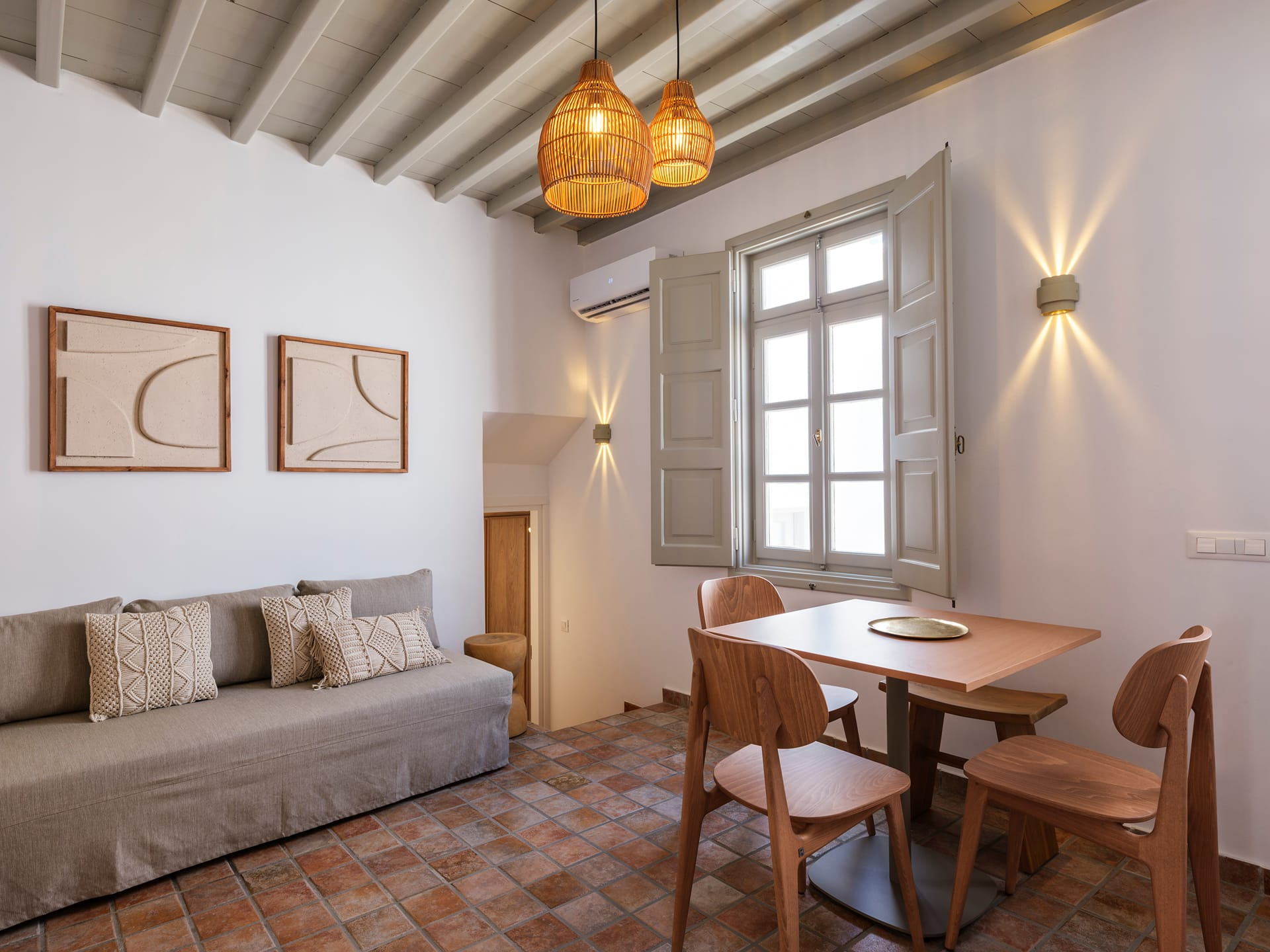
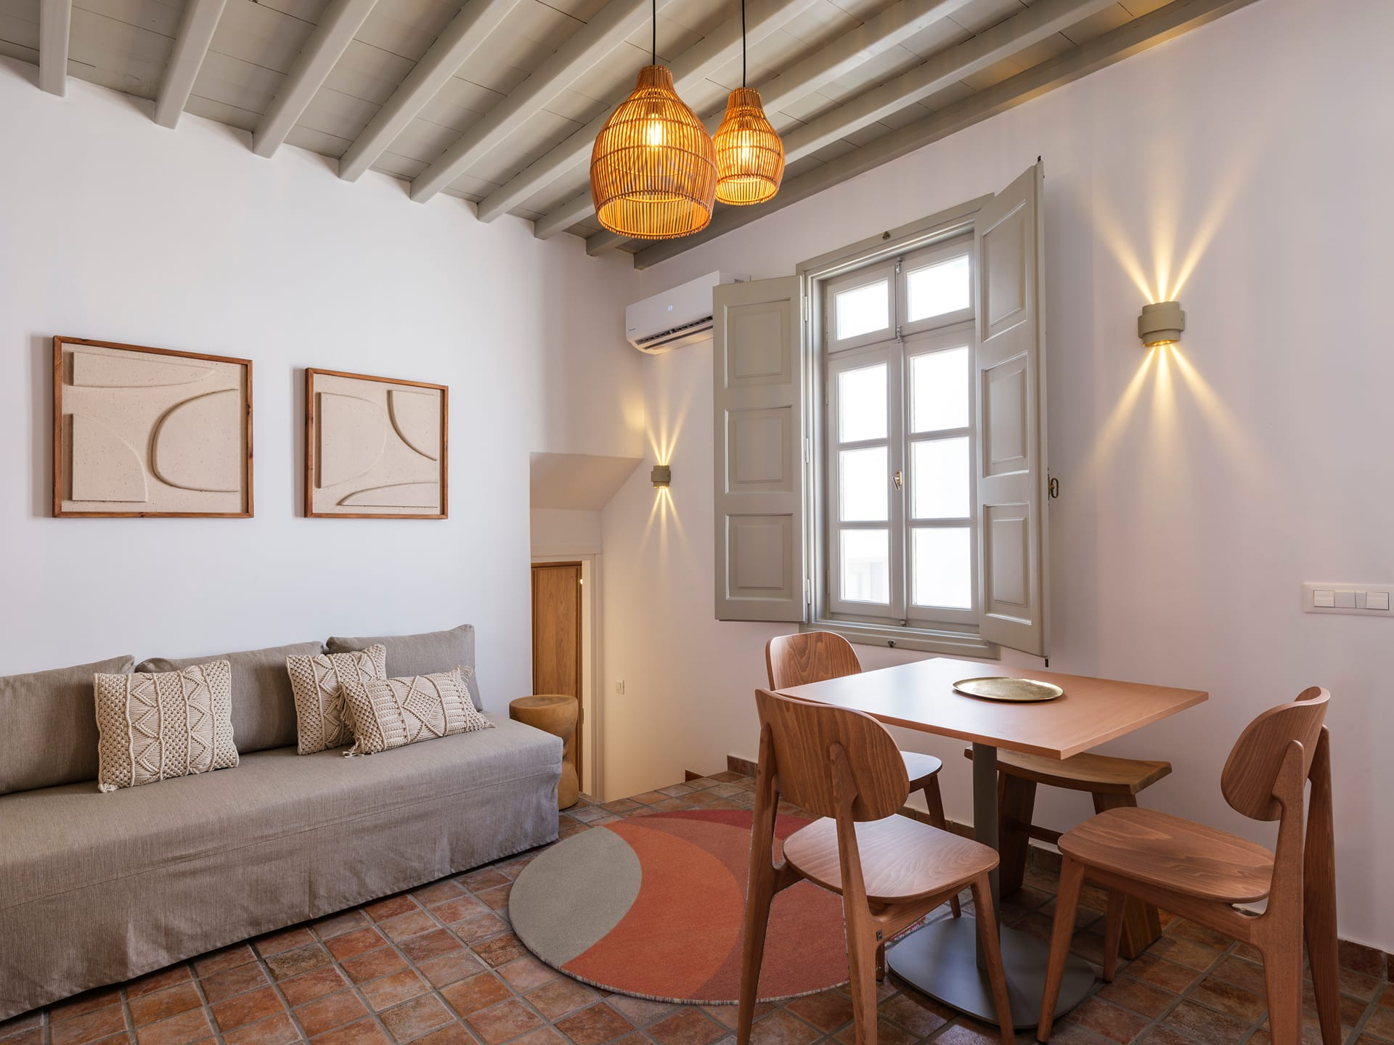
+ rug (717, 883)
